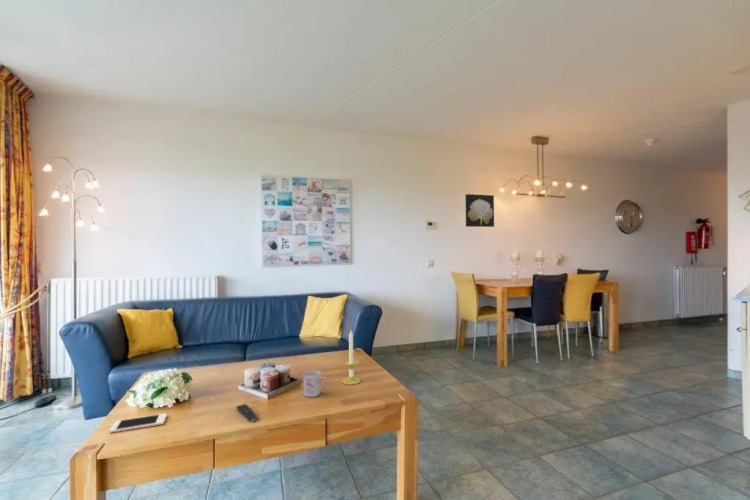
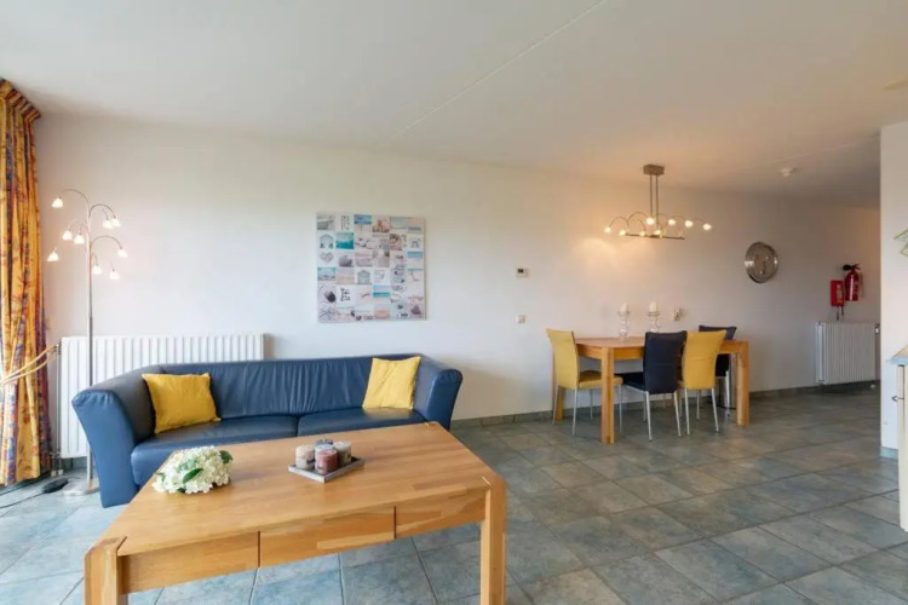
- wall art (479, 210)
- remote control (247, 412)
- cell phone (139, 422)
- mug (315, 383)
- candle (351, 355)
